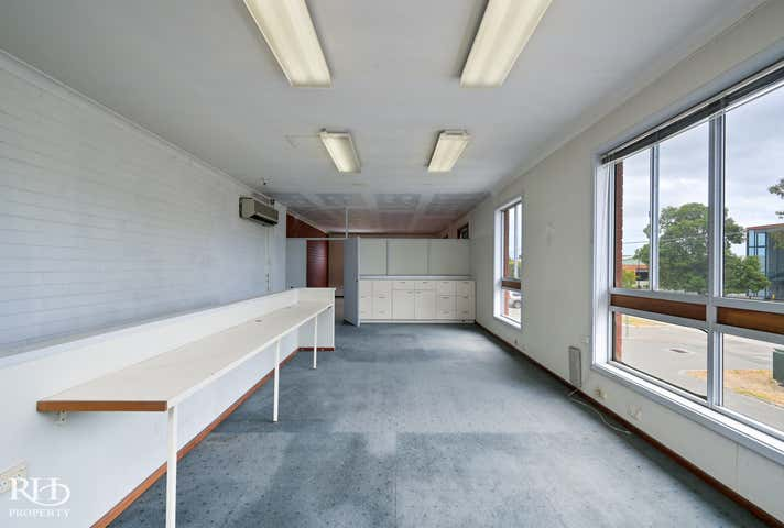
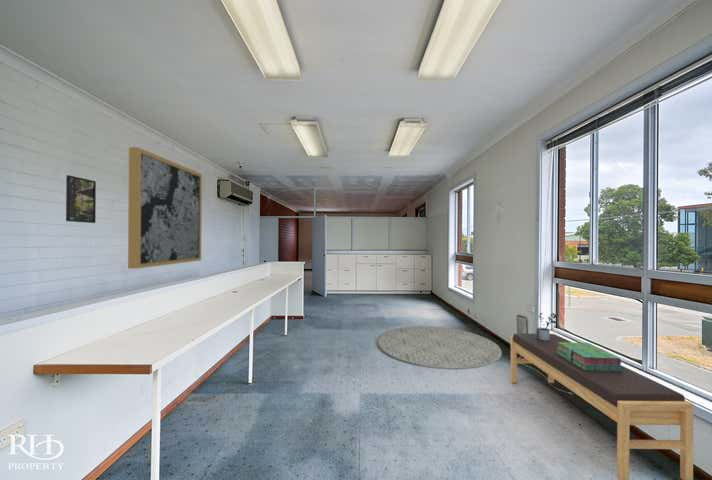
+ bench (577, 387)
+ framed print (81, 200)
+ rug (436, 343)
+ potted plant (547, 325)
+ wall art (171, 213)
+ stack of books (586, 355)
